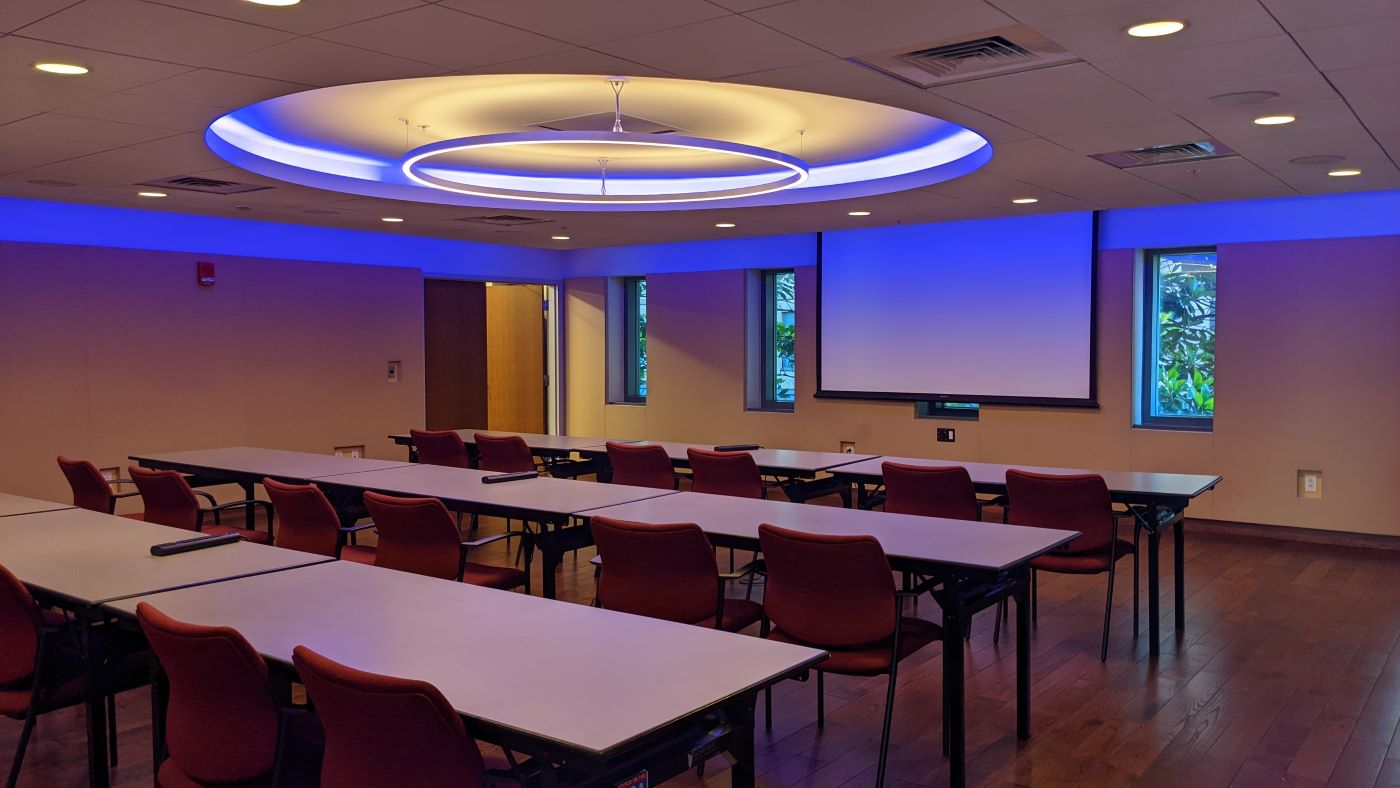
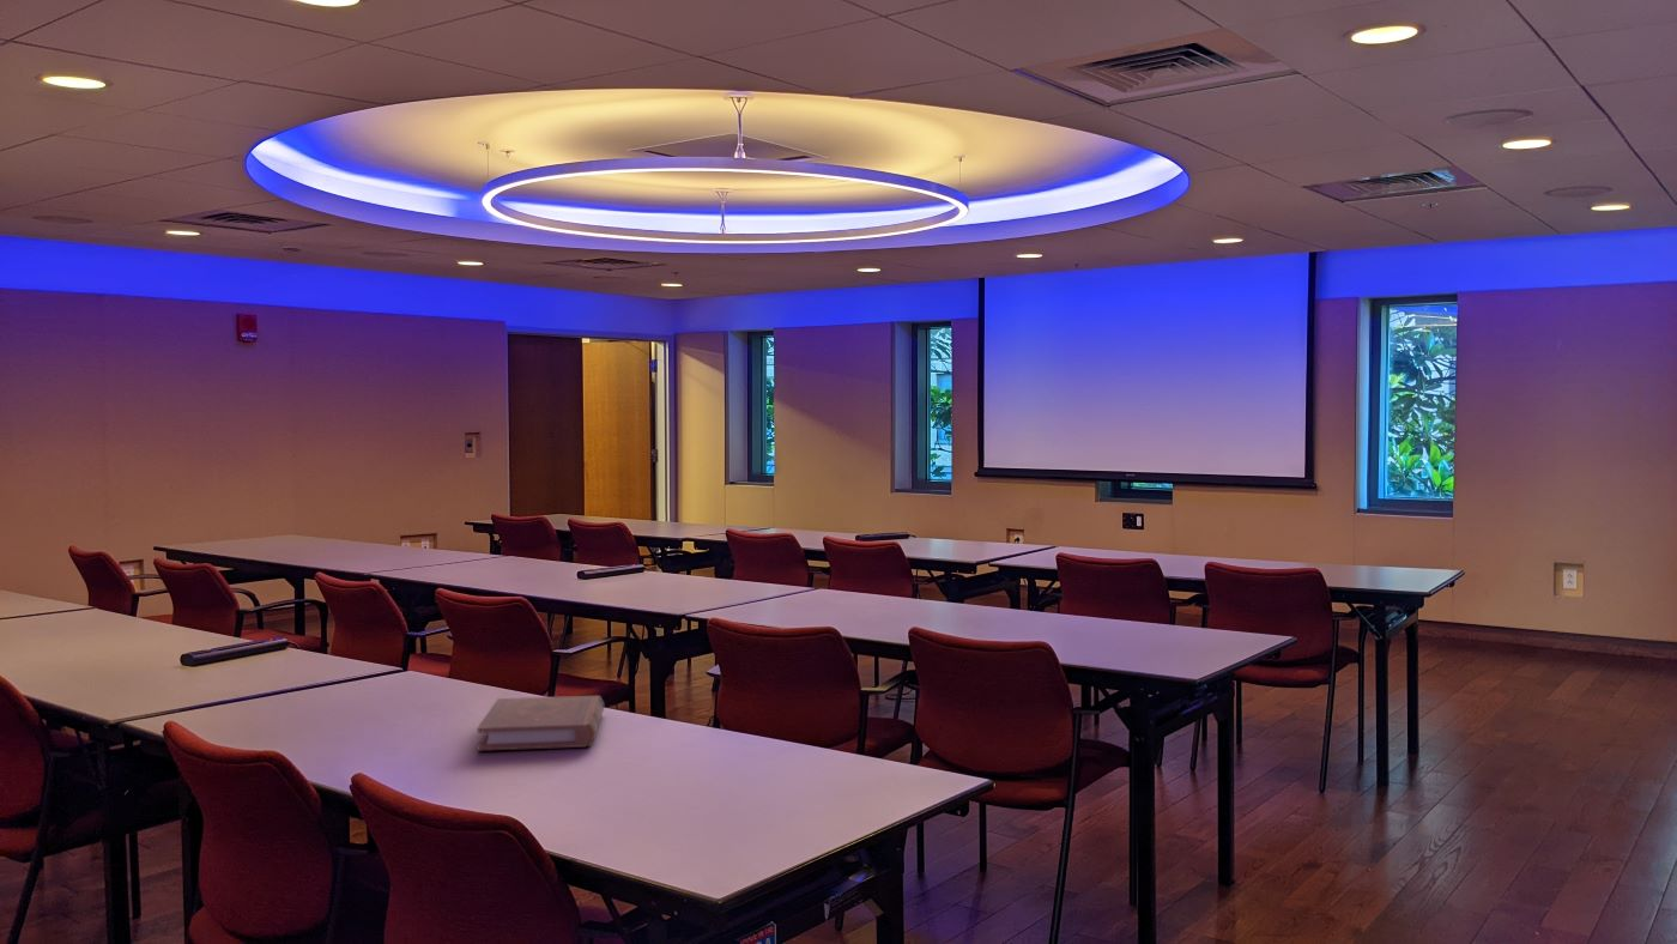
+ book (544, 721)
